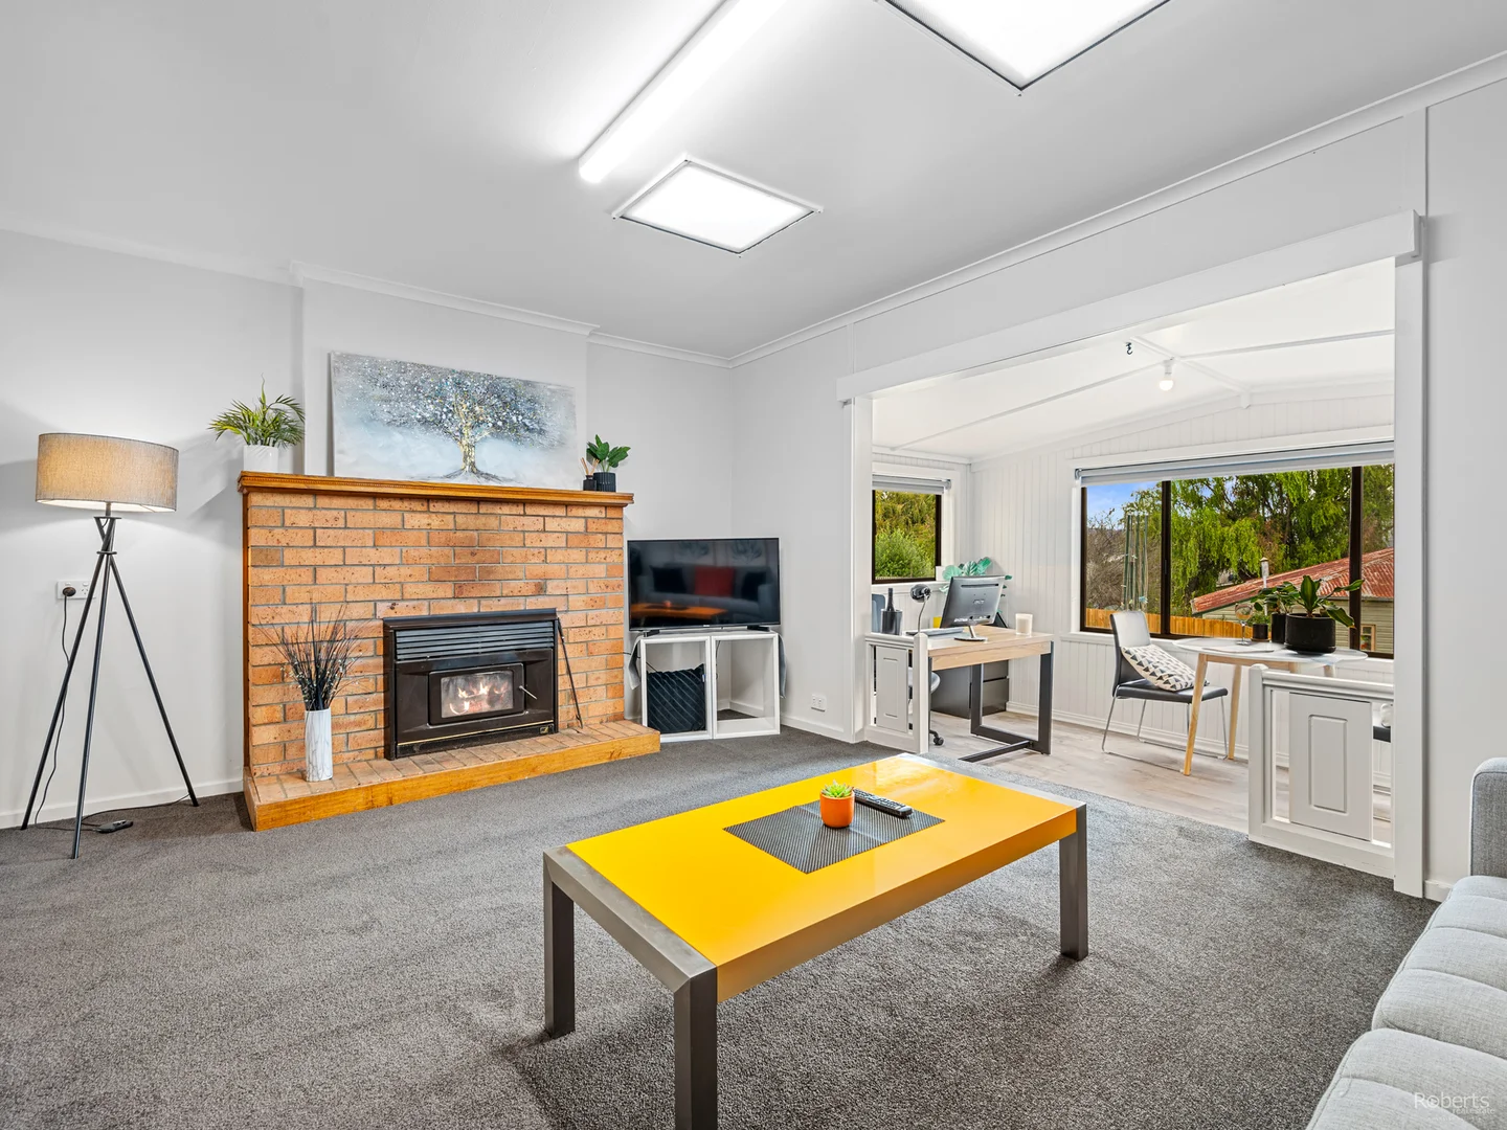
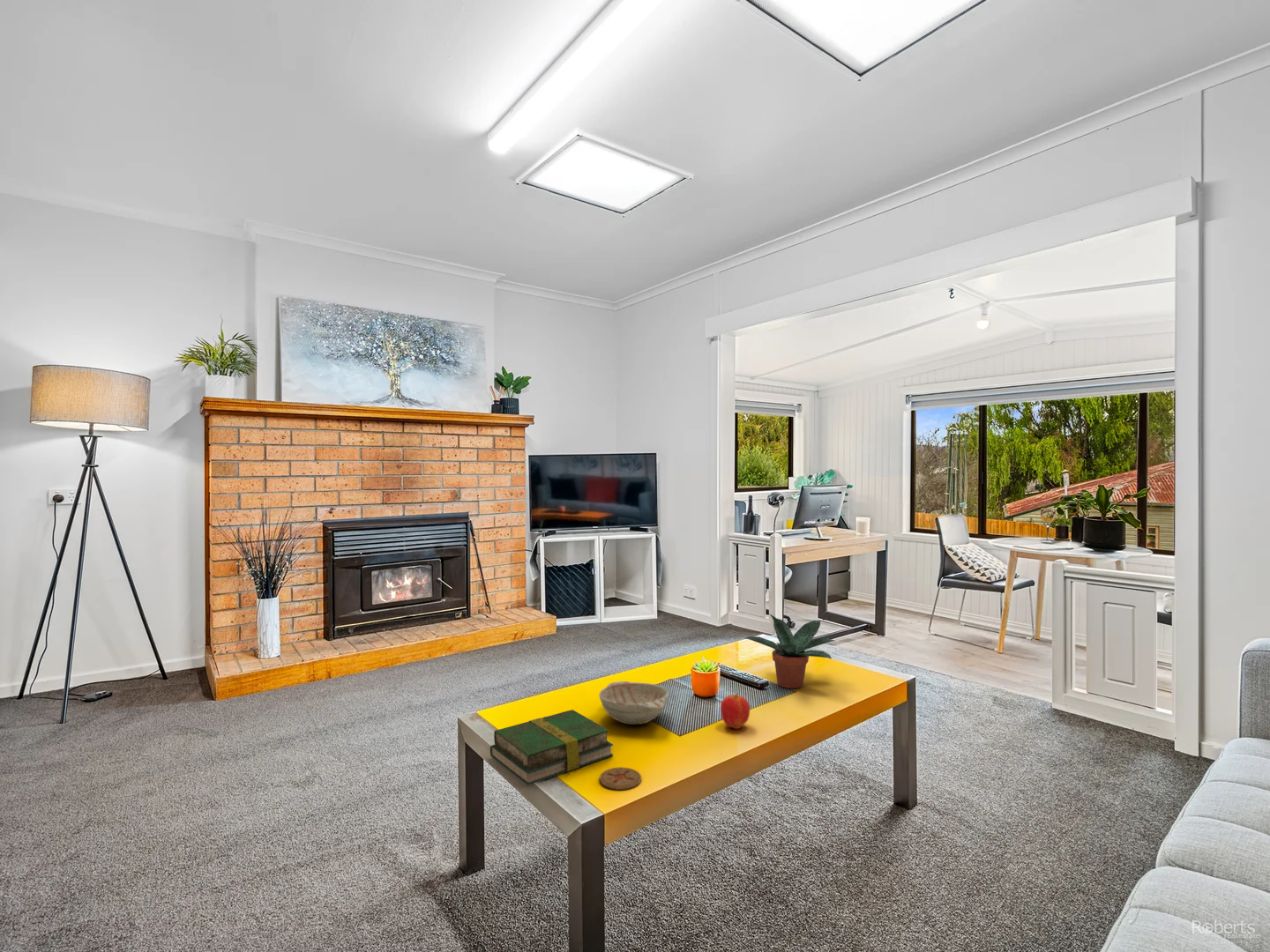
+ book (551, 742)
+ apple (735, 710)
+ decorative bowl (633, 704)
+ potted plant (791, 648)
+ coaster (620, 777)
